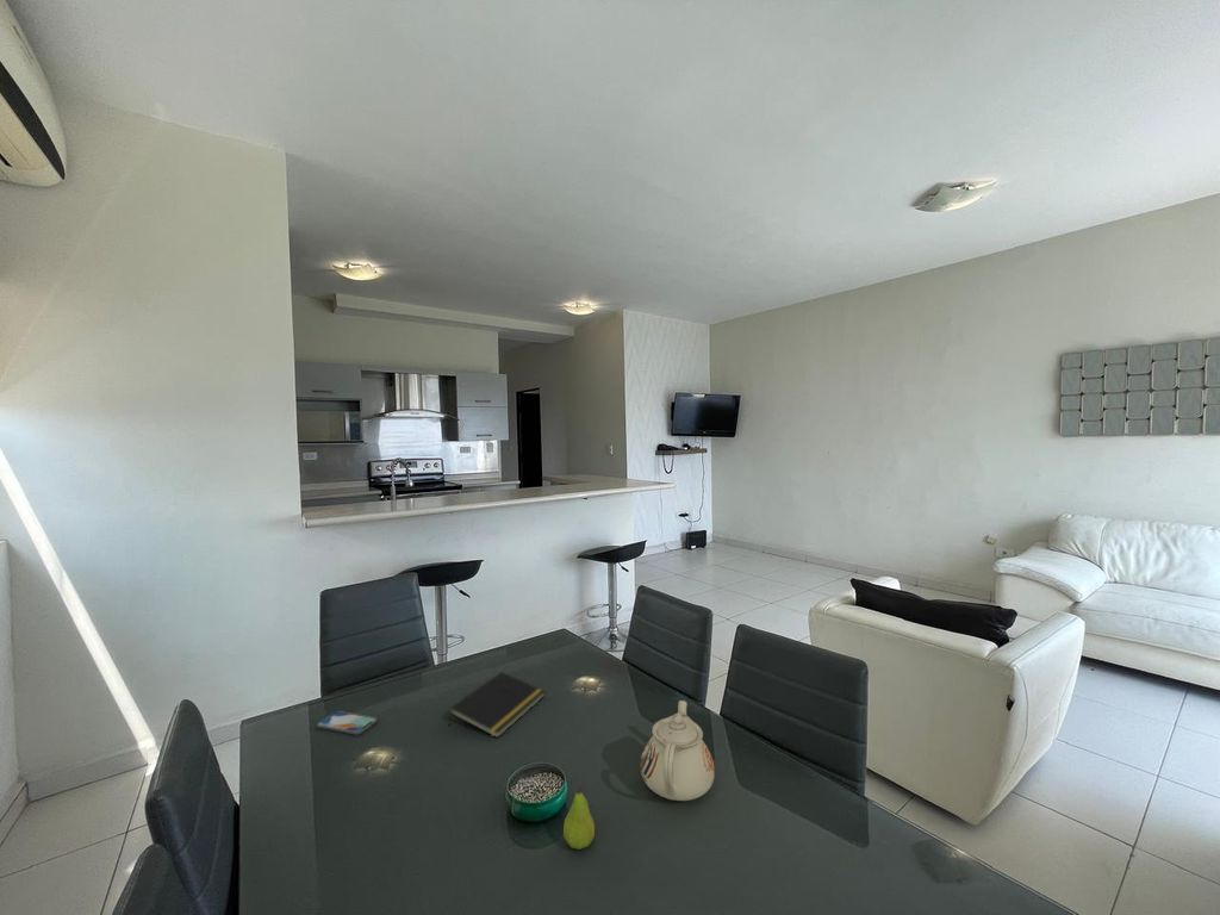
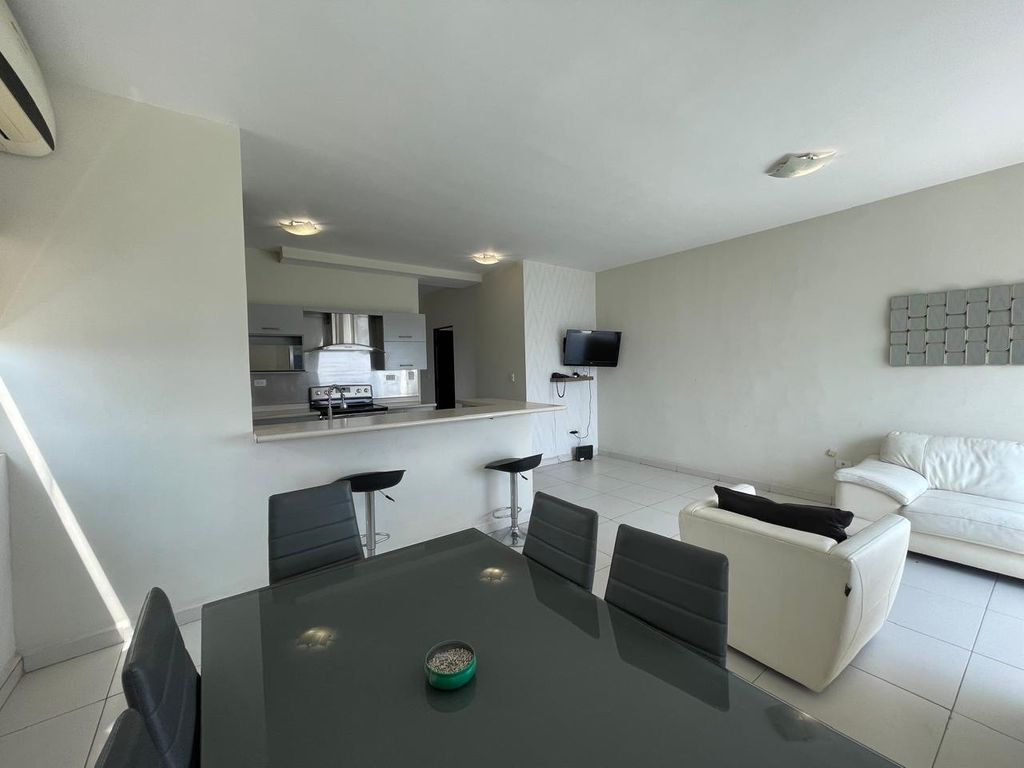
- teapot (677, 749)
- notepad (499, 701)
- smartphone (347, 722)
- fruit (578, 813)
